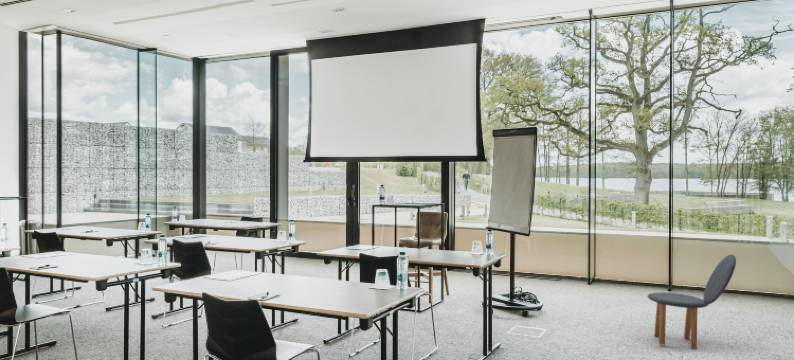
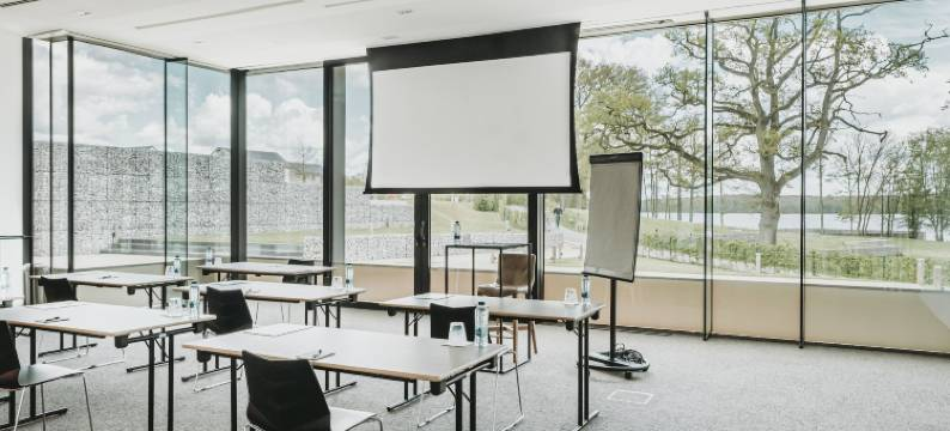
- chair (689, 298)
